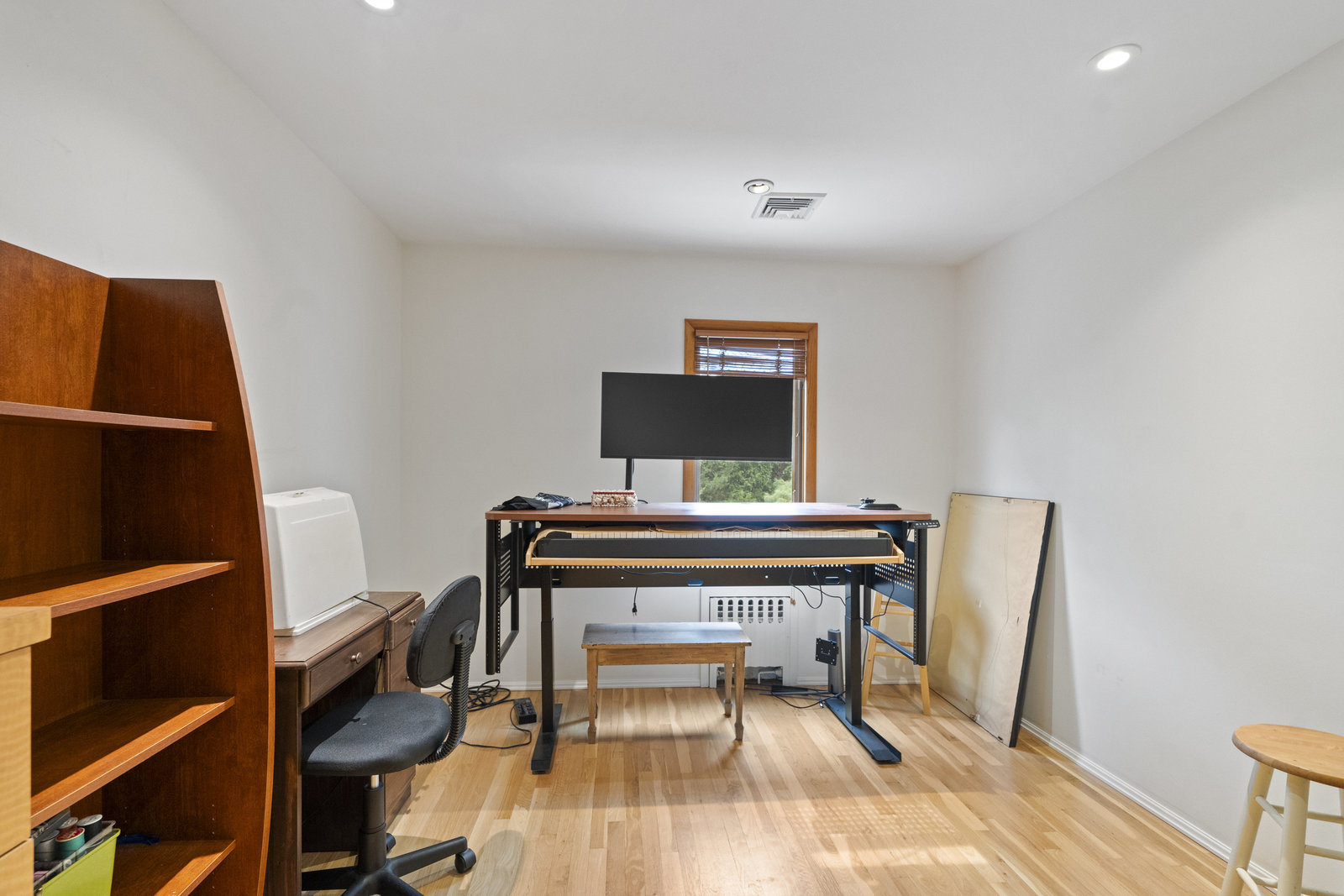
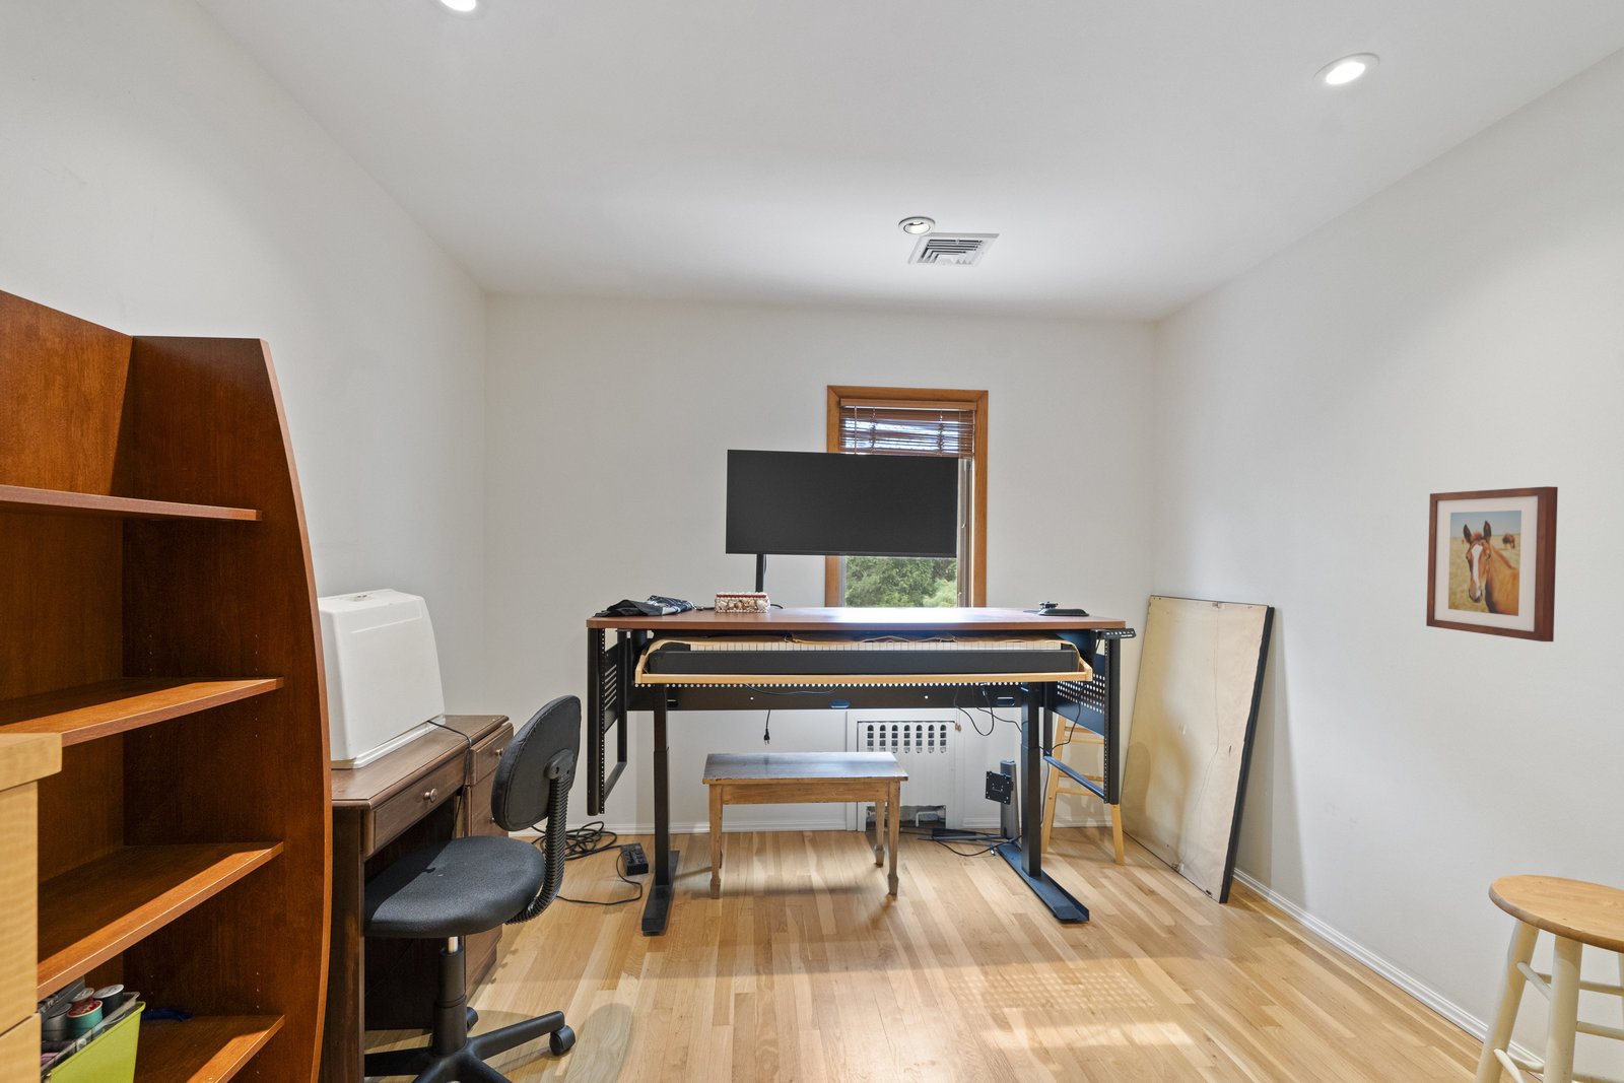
+ wall art (1486, 561)
